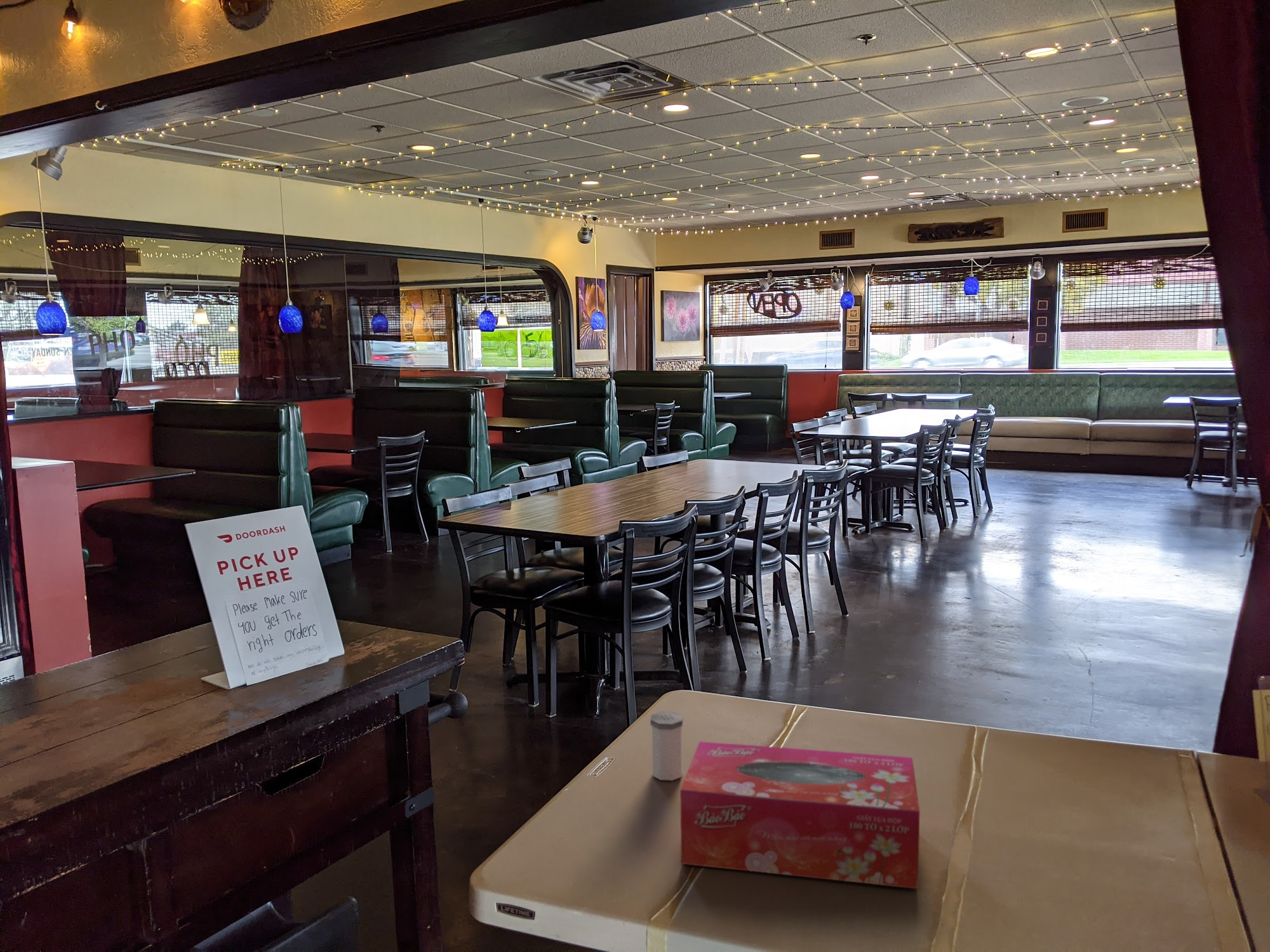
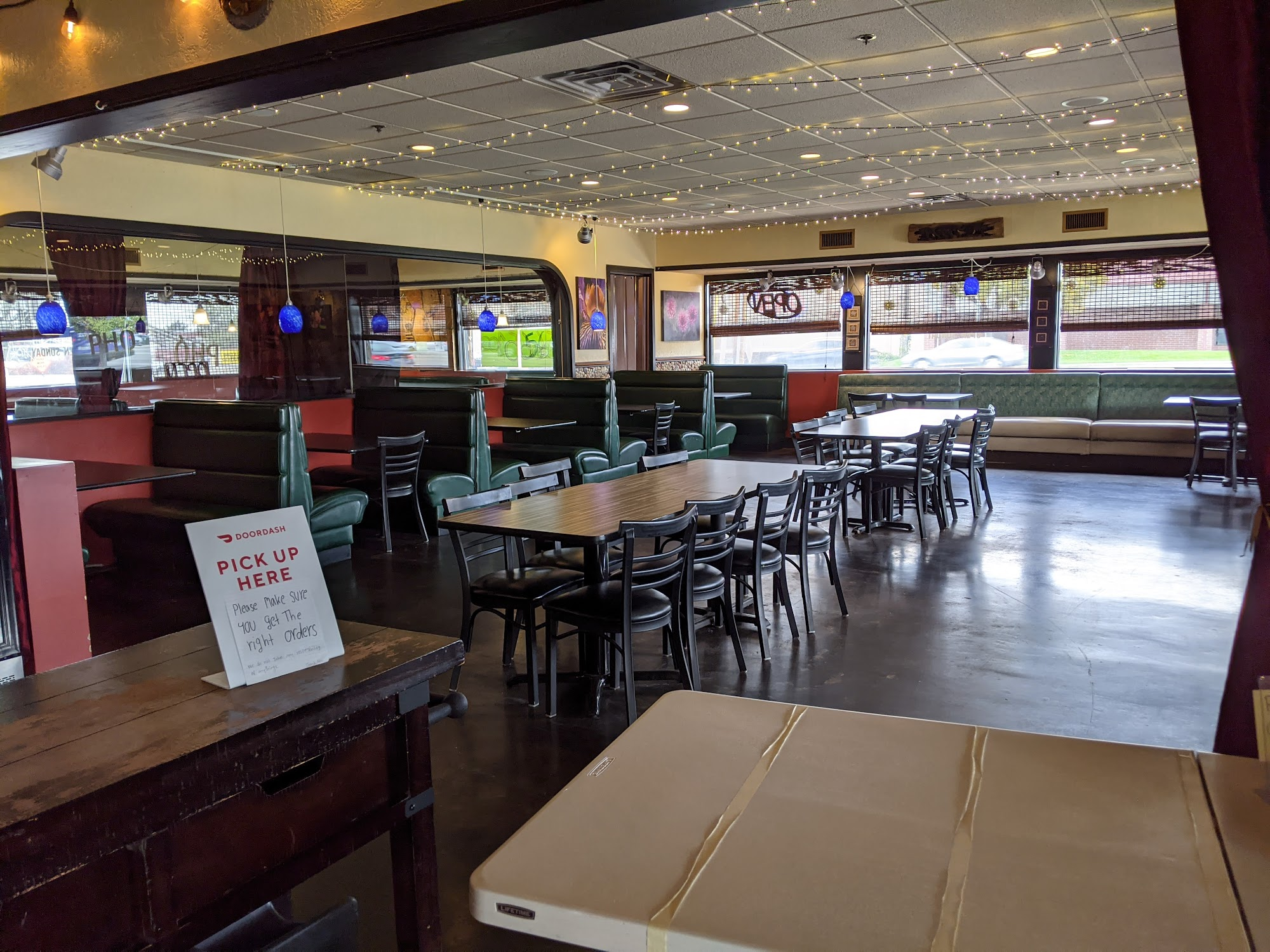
- tissue box (799, 809)
- salt shaker (667, 746)
